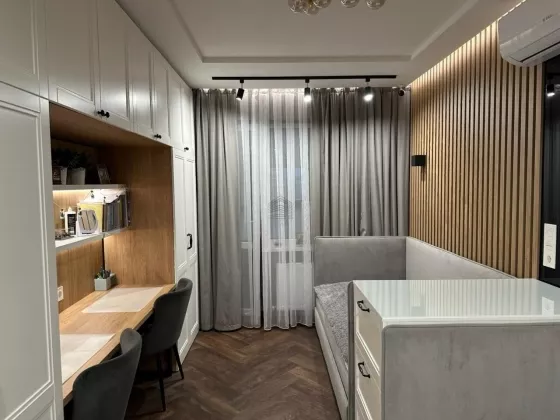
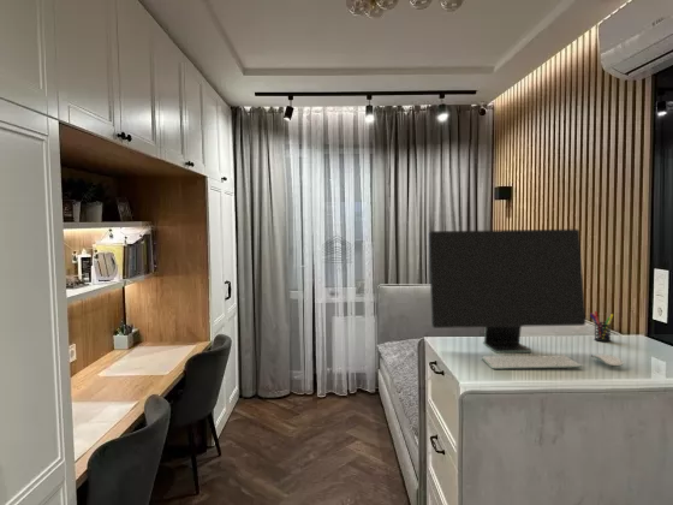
+ pen holder (602, 326)
+ computer monitor (514, 291)
